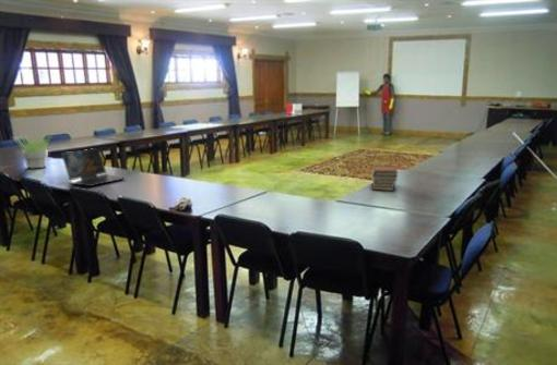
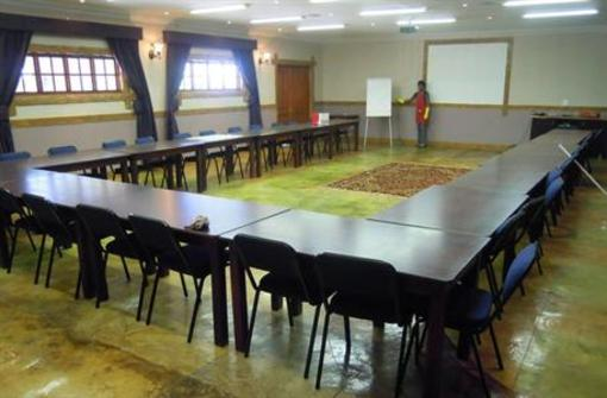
- laptop (94, 167)
- book stack (383, 178)
- potted plant (34, 151)
